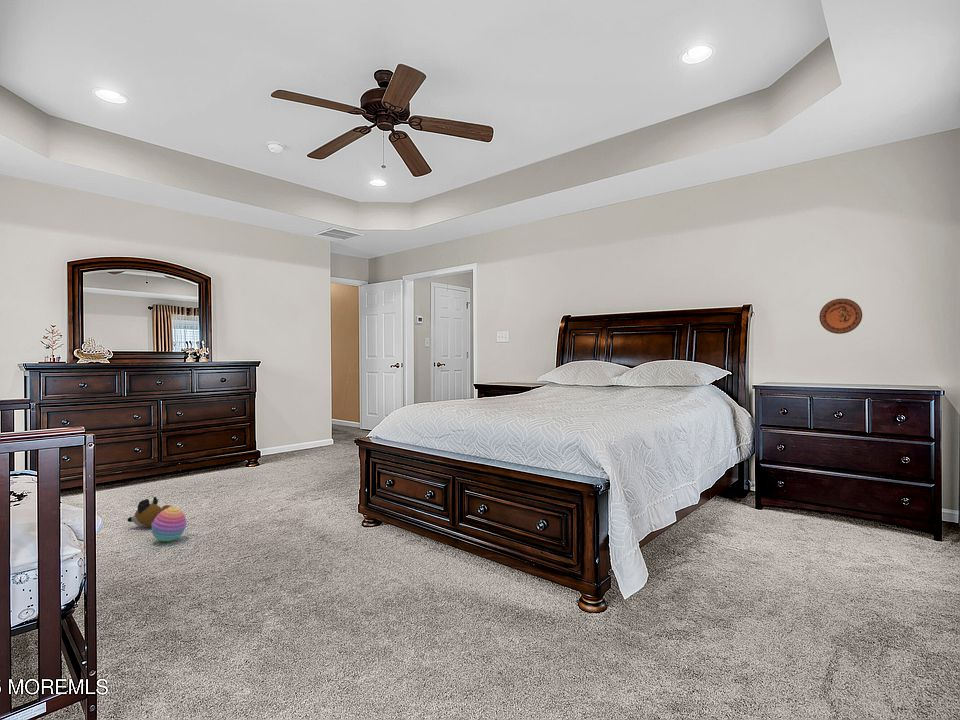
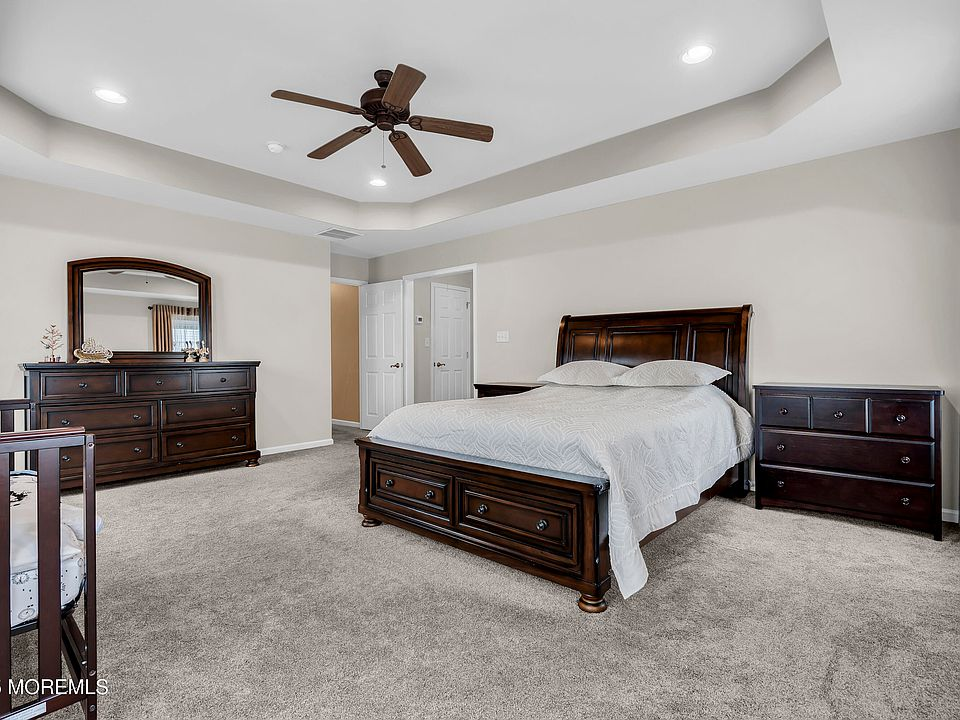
- plush toy (154, 511)
- decorative plate (840, 316)
- stacking toy (169, 523)
